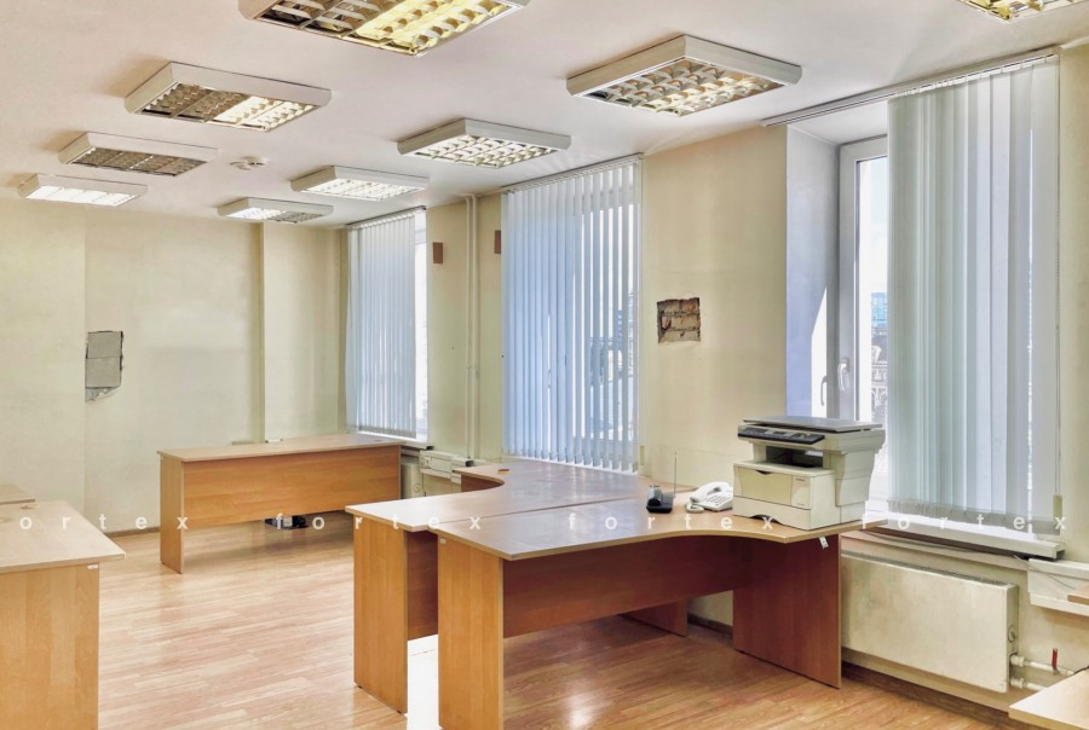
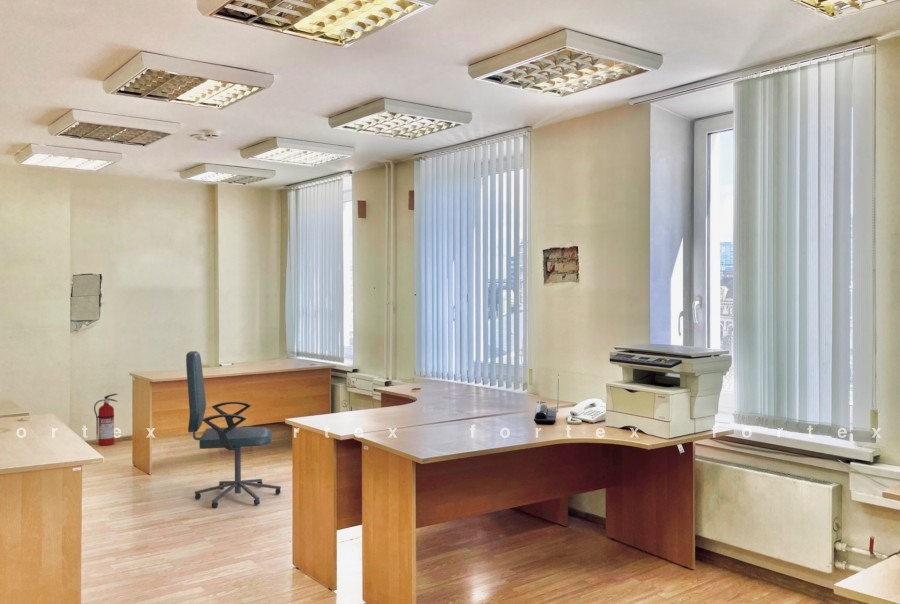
+ office chair (230, 424)
+ fire extinguisher (106, 419)
